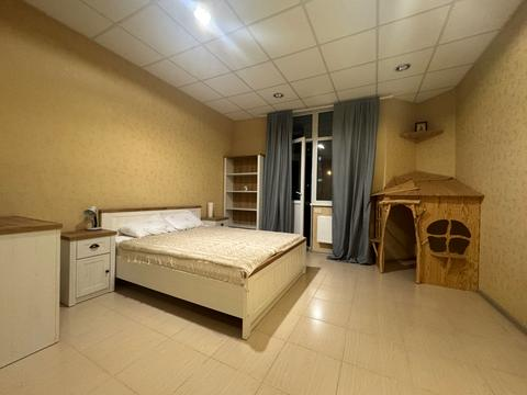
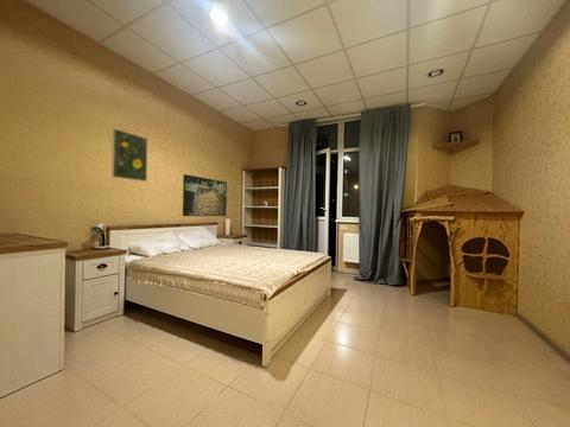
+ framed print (131, 157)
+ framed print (207, 197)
